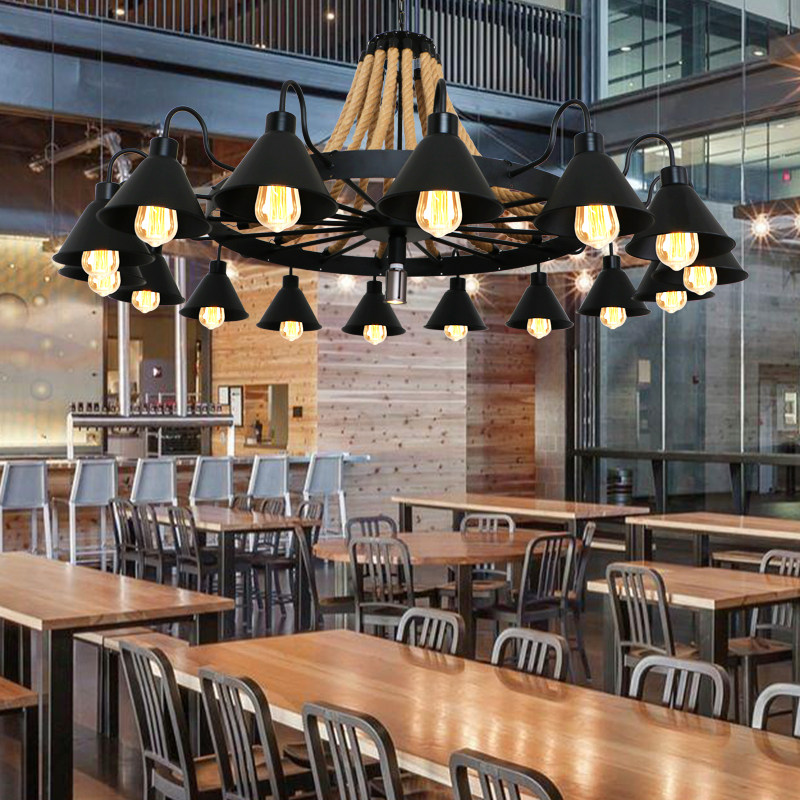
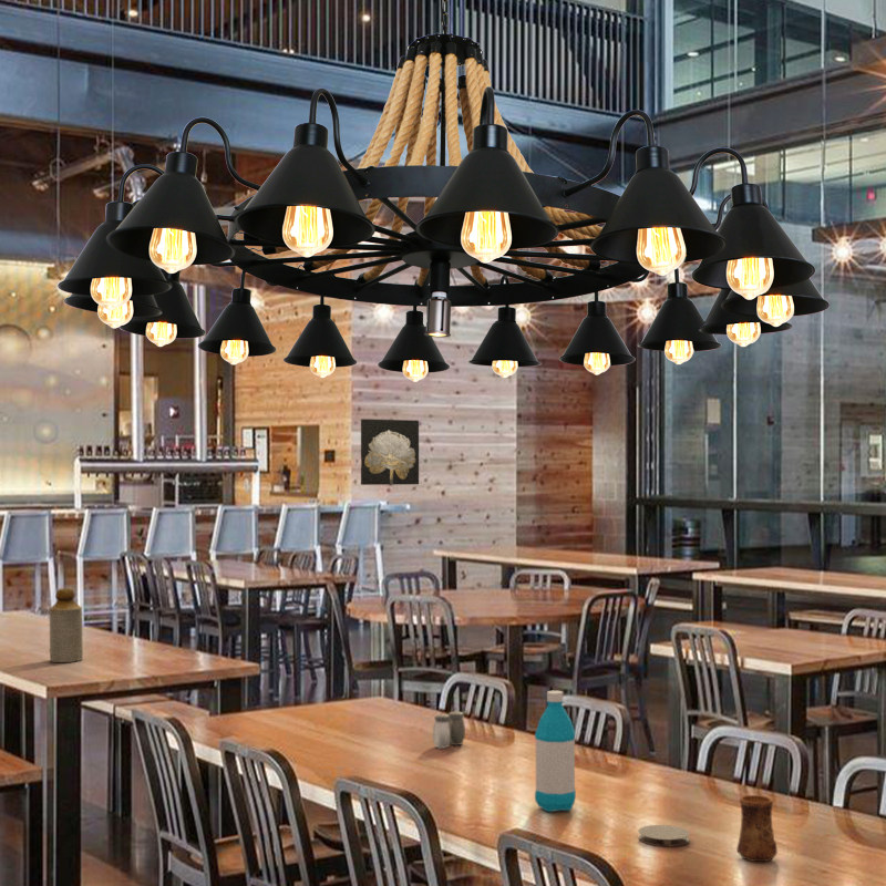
+ cup (756, 827)
+ salt and pepper shaker (449, 729)
+ bottle (65, 624)
+ wall art (390, 452)
+ water bottle (555, 750)
+ coaster (663, 835)
